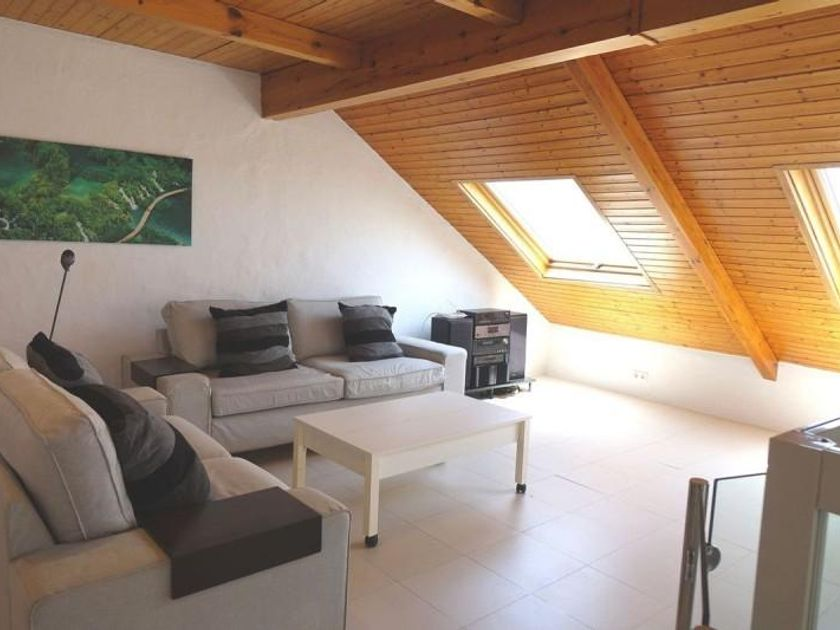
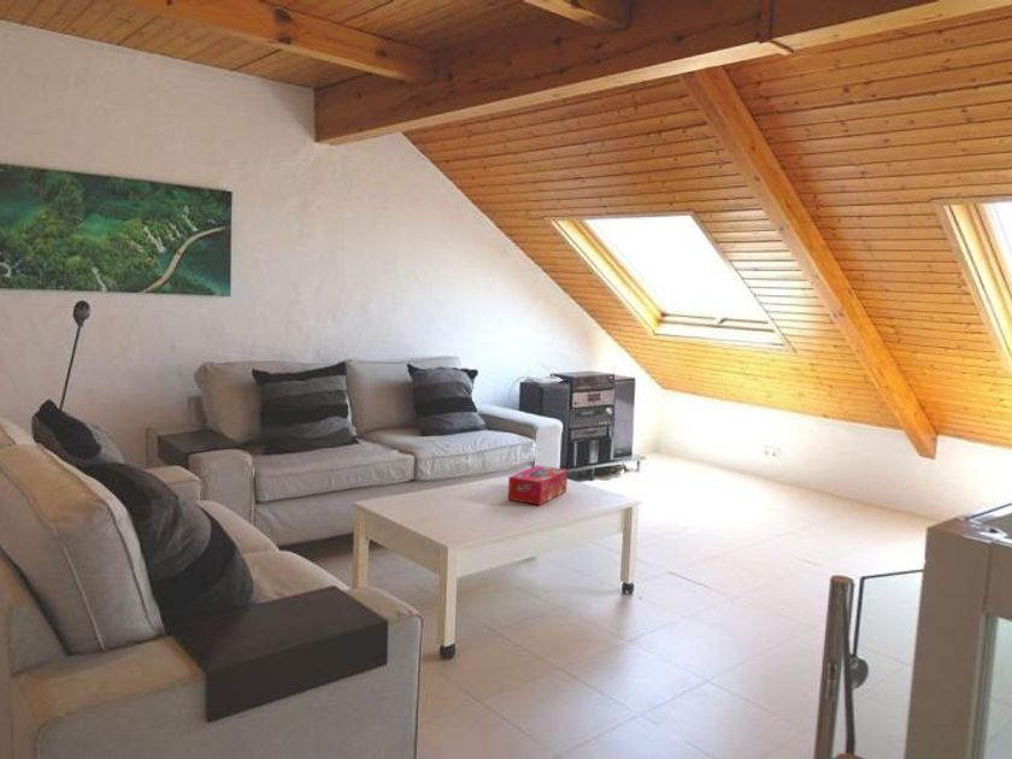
+ tissue box (537, 483)
